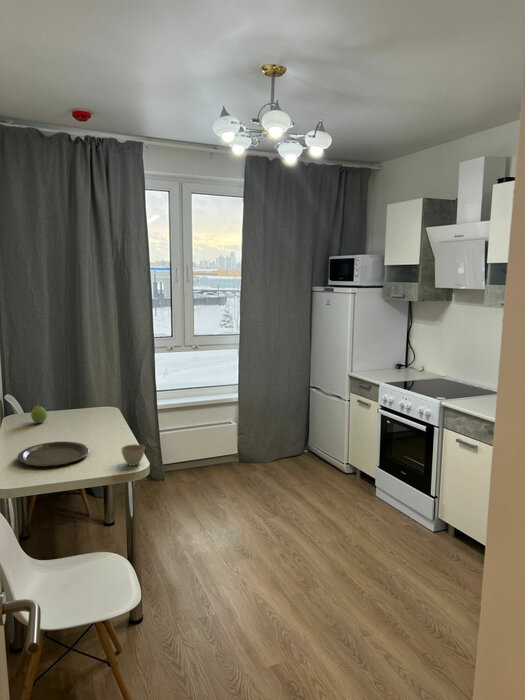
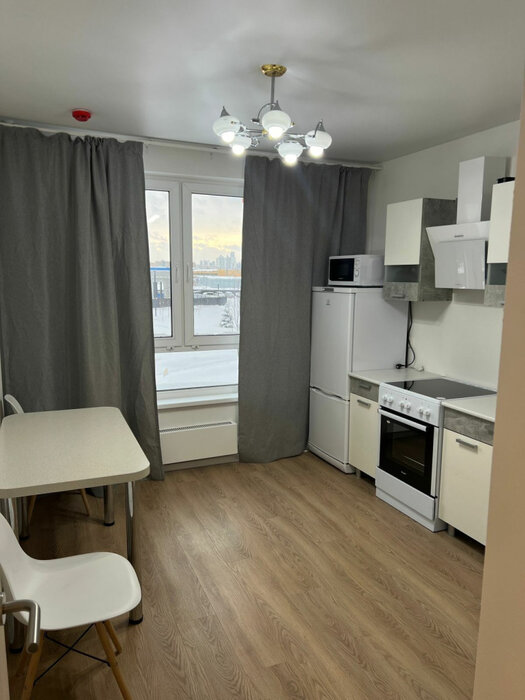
- fruit (39, 414)
- plate (54, 454)
- flower pot (133, 455)
